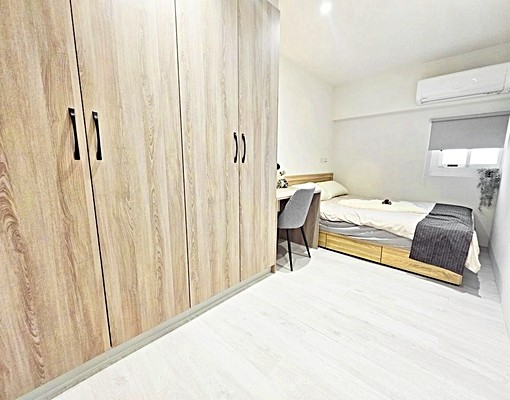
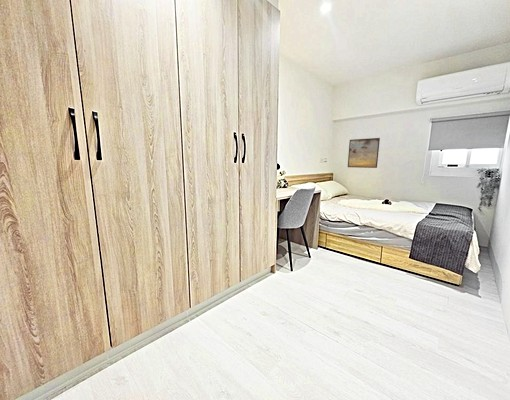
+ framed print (362, 153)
